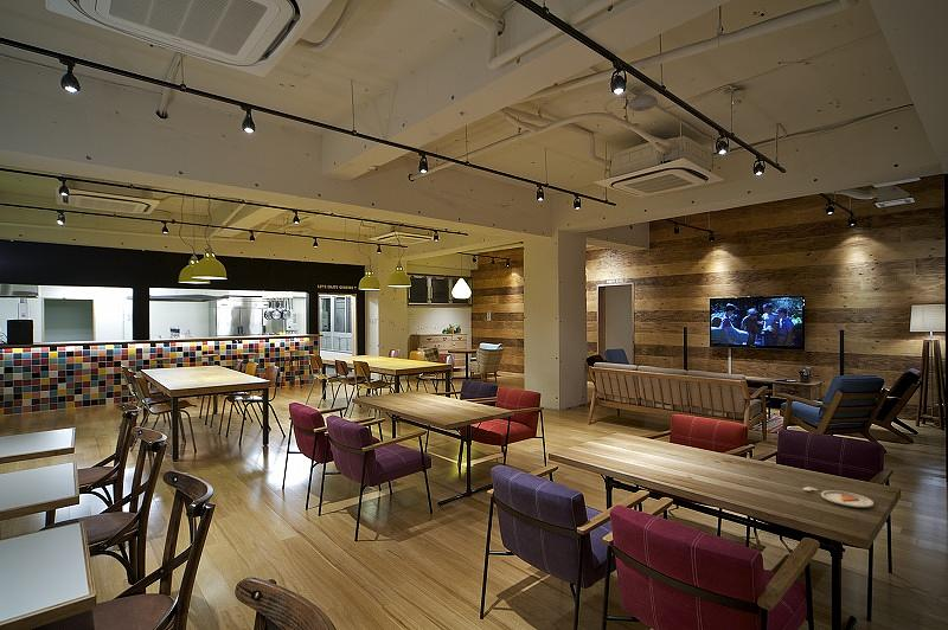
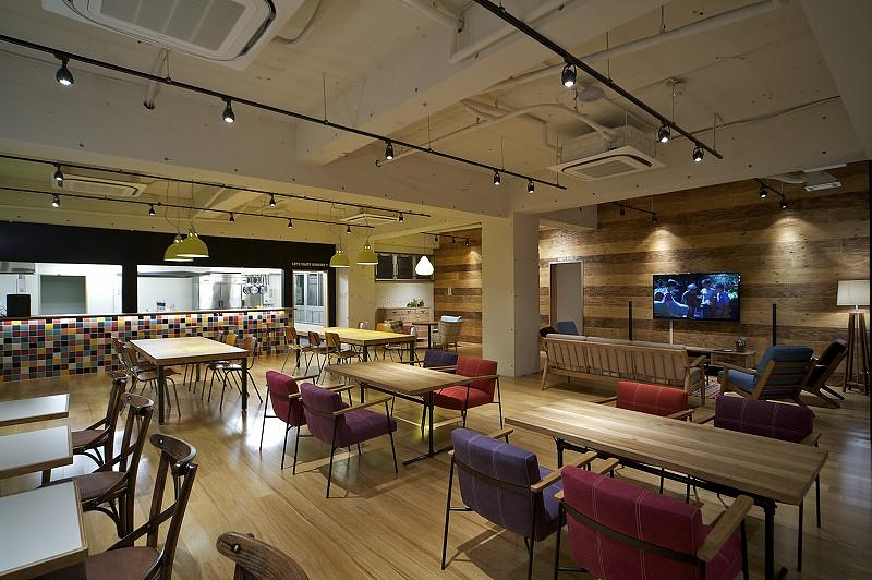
- dinner plate (837, 495)
